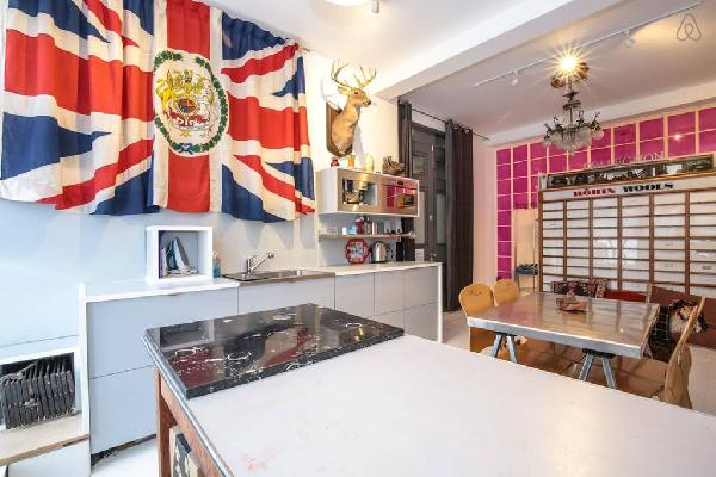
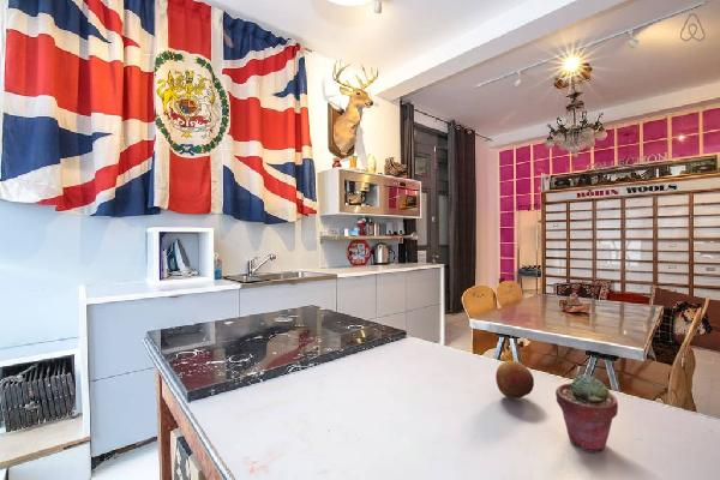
+ apple (514, 379)
+ potted succulent (586, 407)
